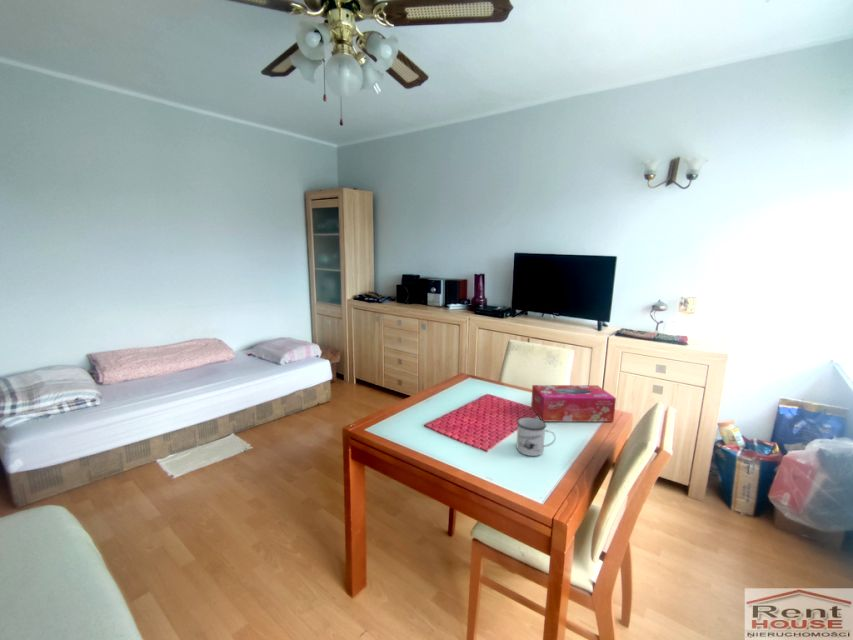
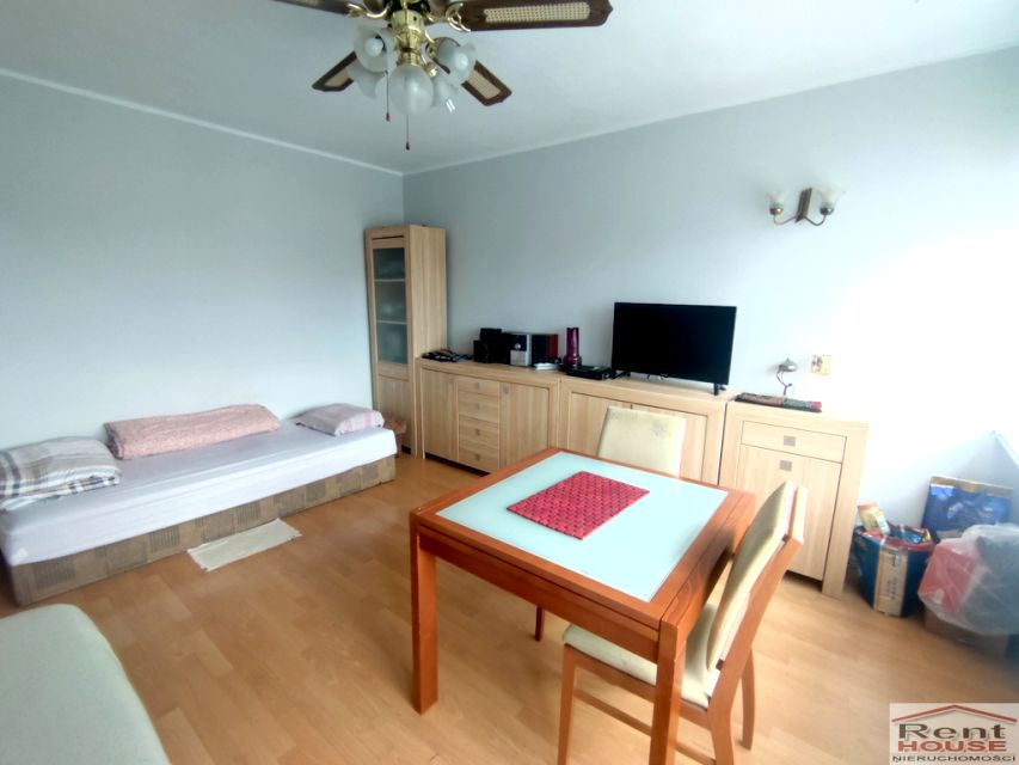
- mug (535, 437)
- tissue box (571, 402)
